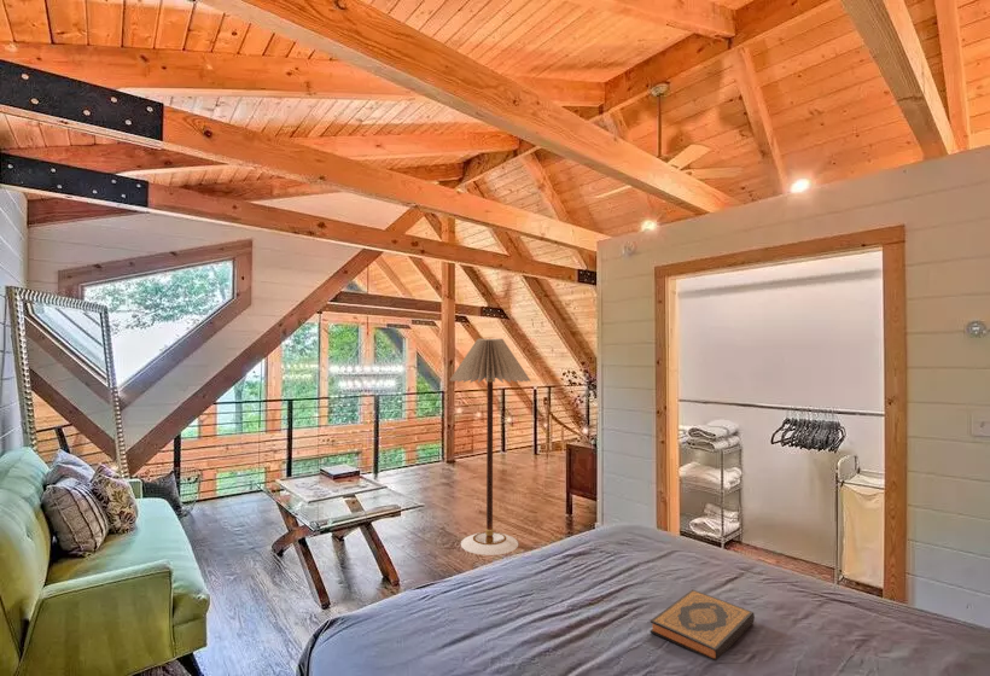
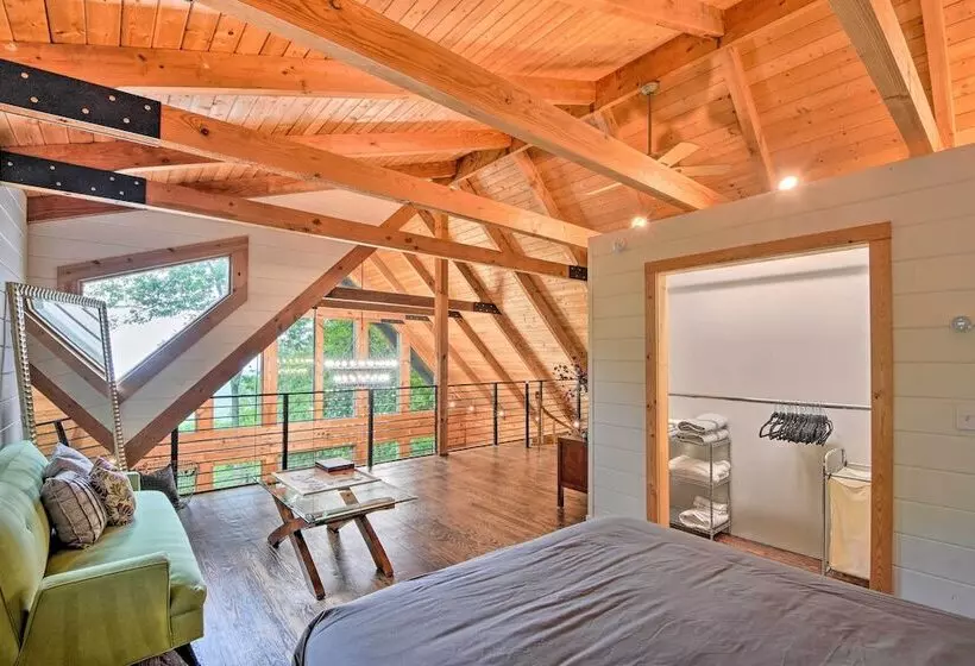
- floor lamp (489, 441)
- hardback book (703, 622)
